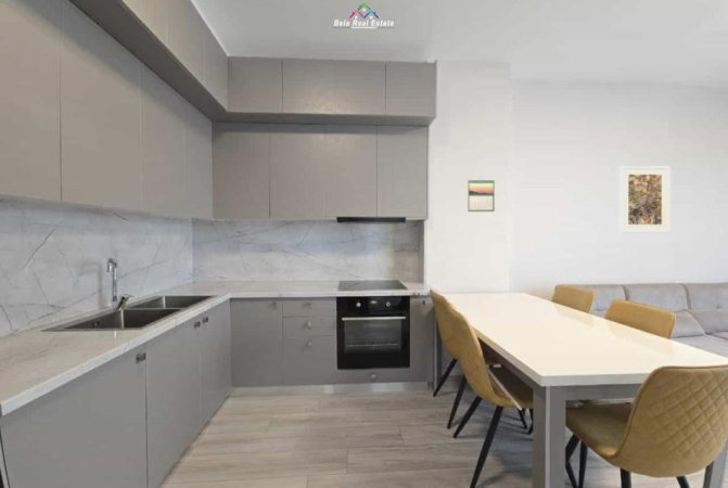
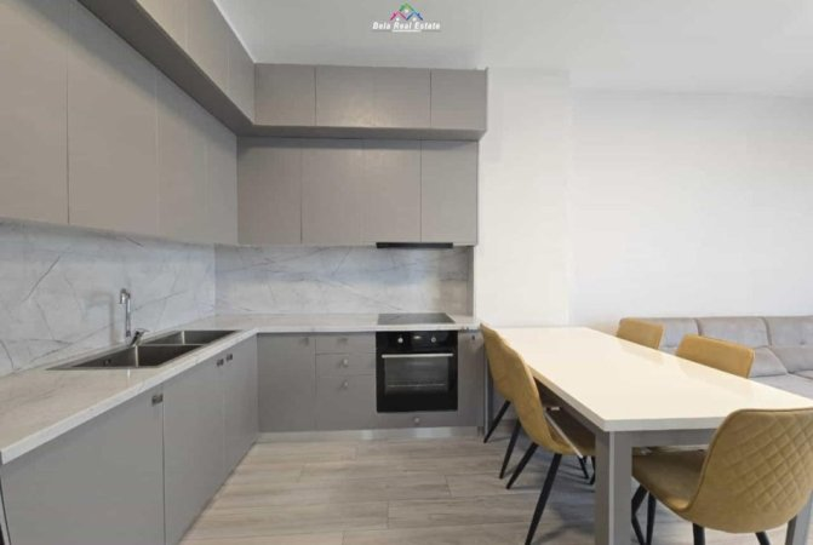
- calendar (481, 194)
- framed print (644, 200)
